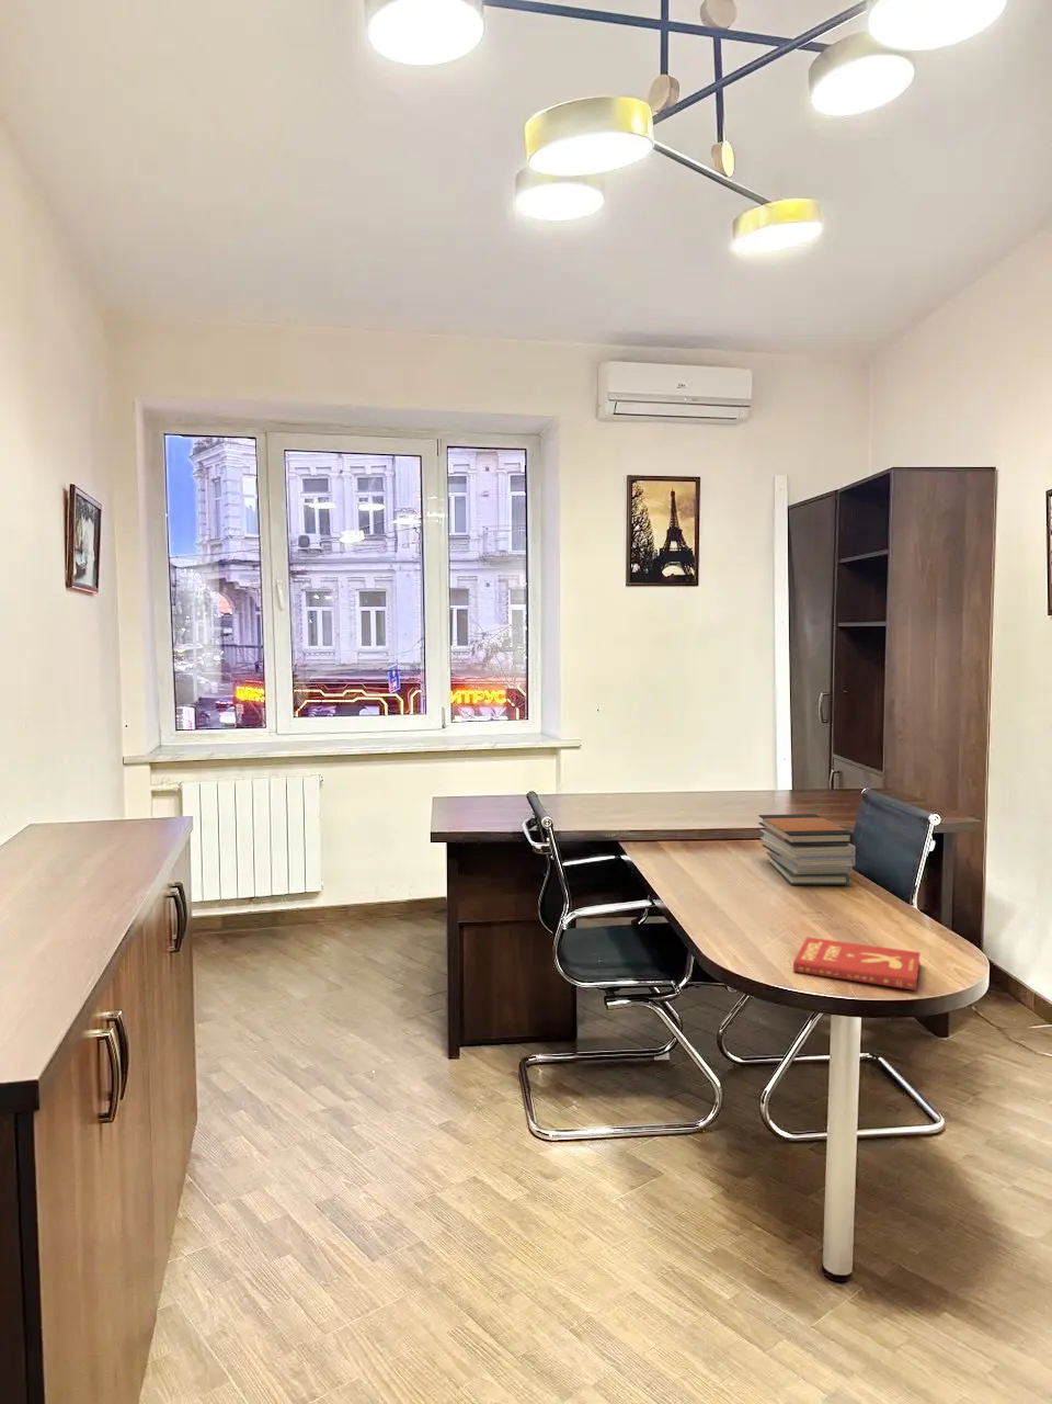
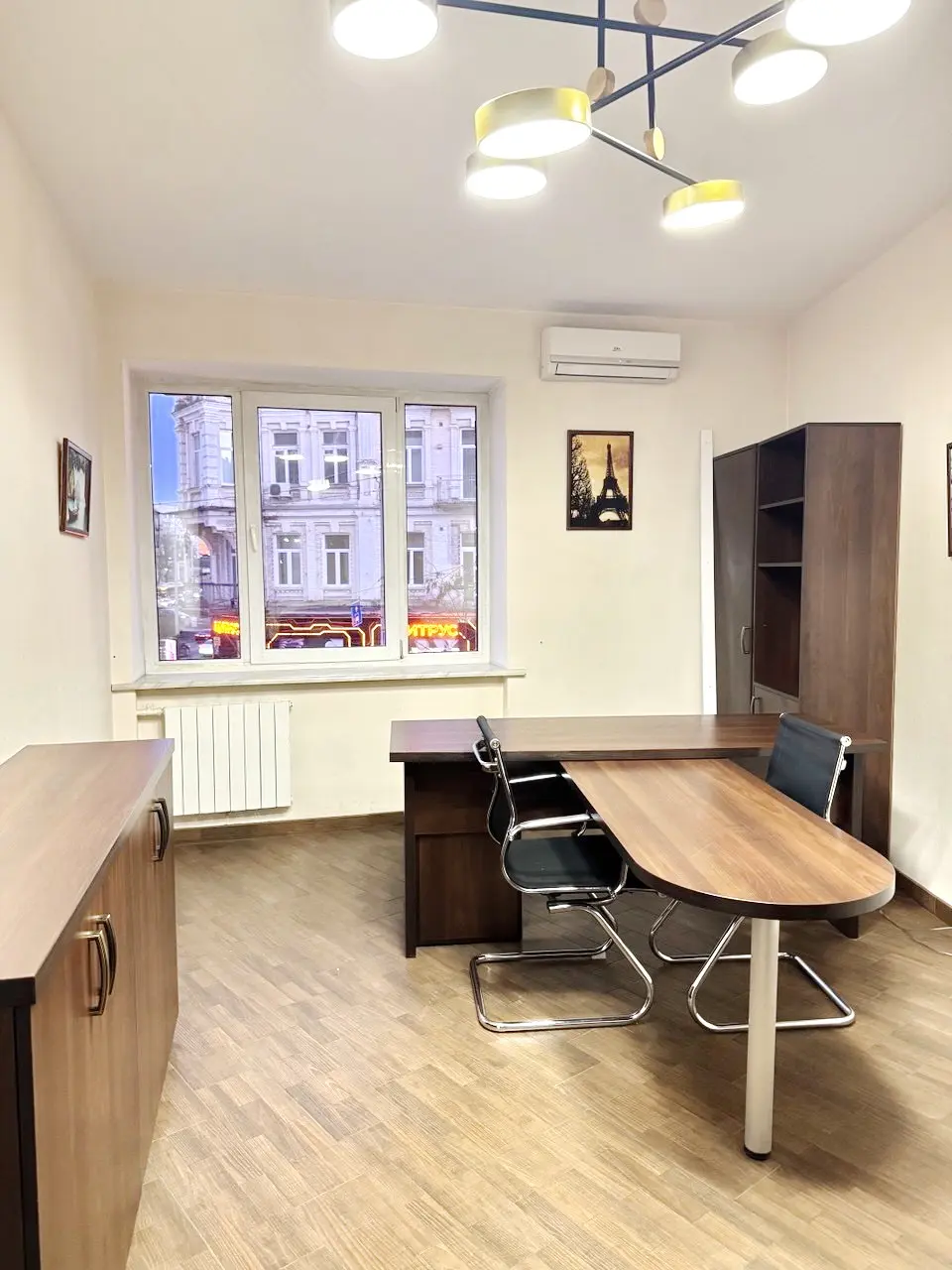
- book (856, 962)
- book stack (804, 848)
